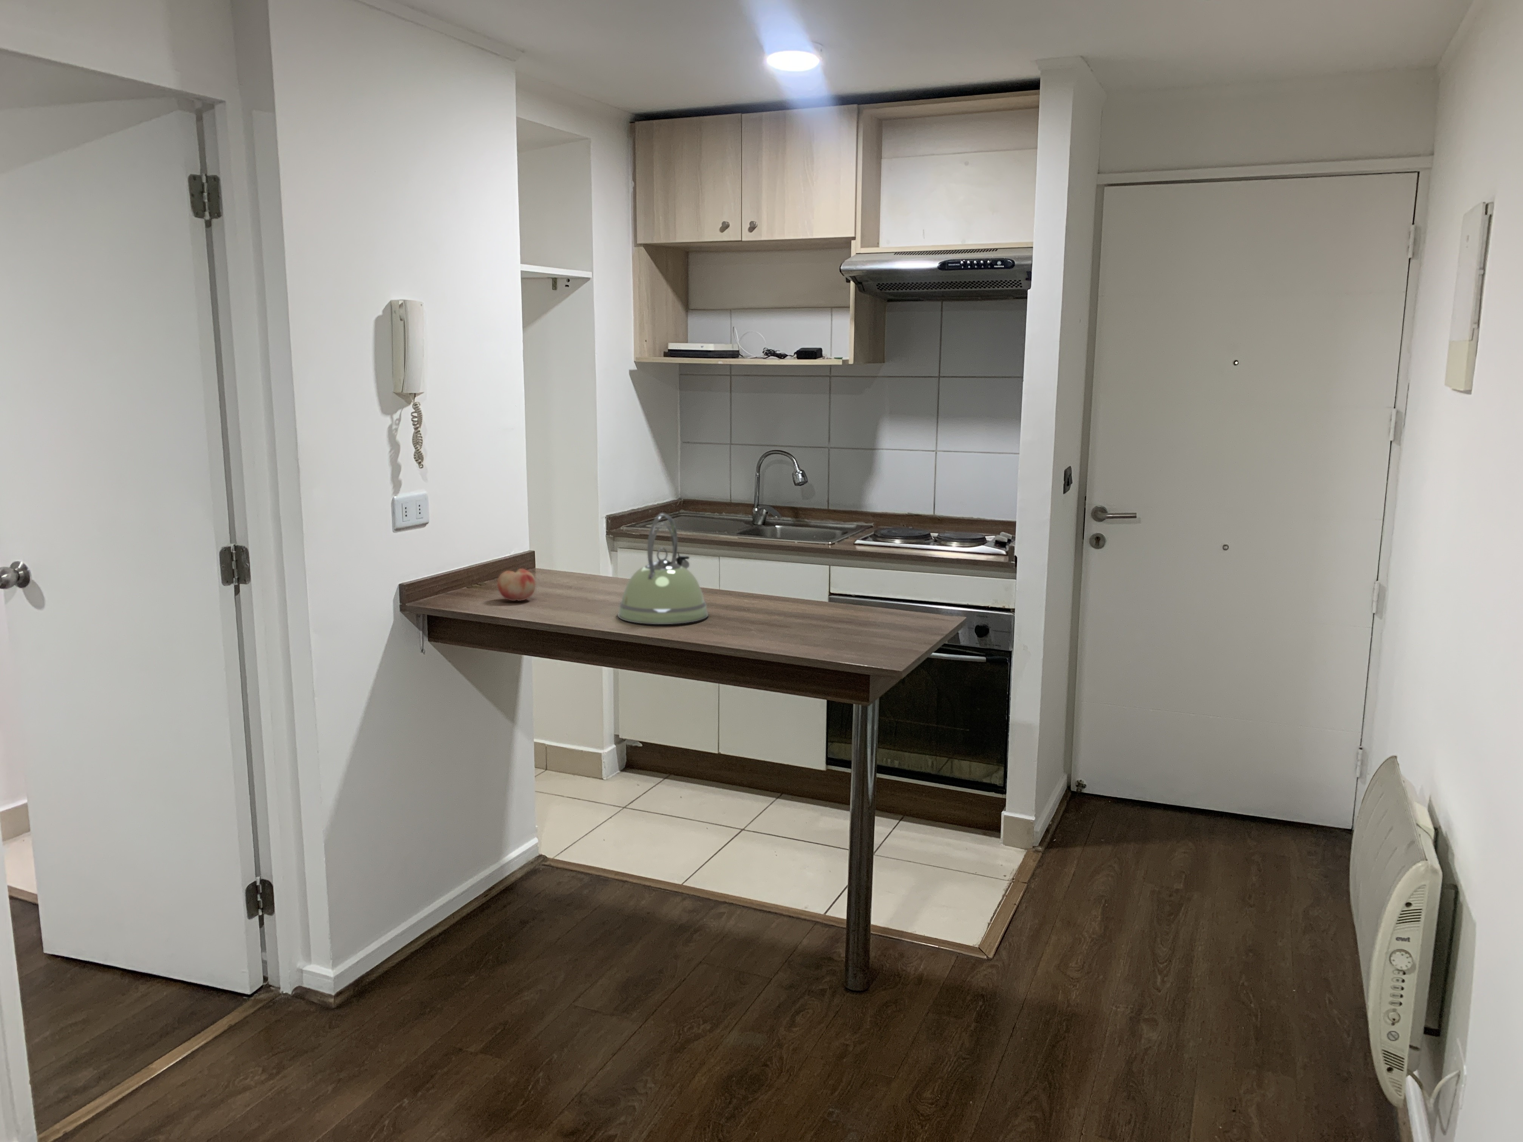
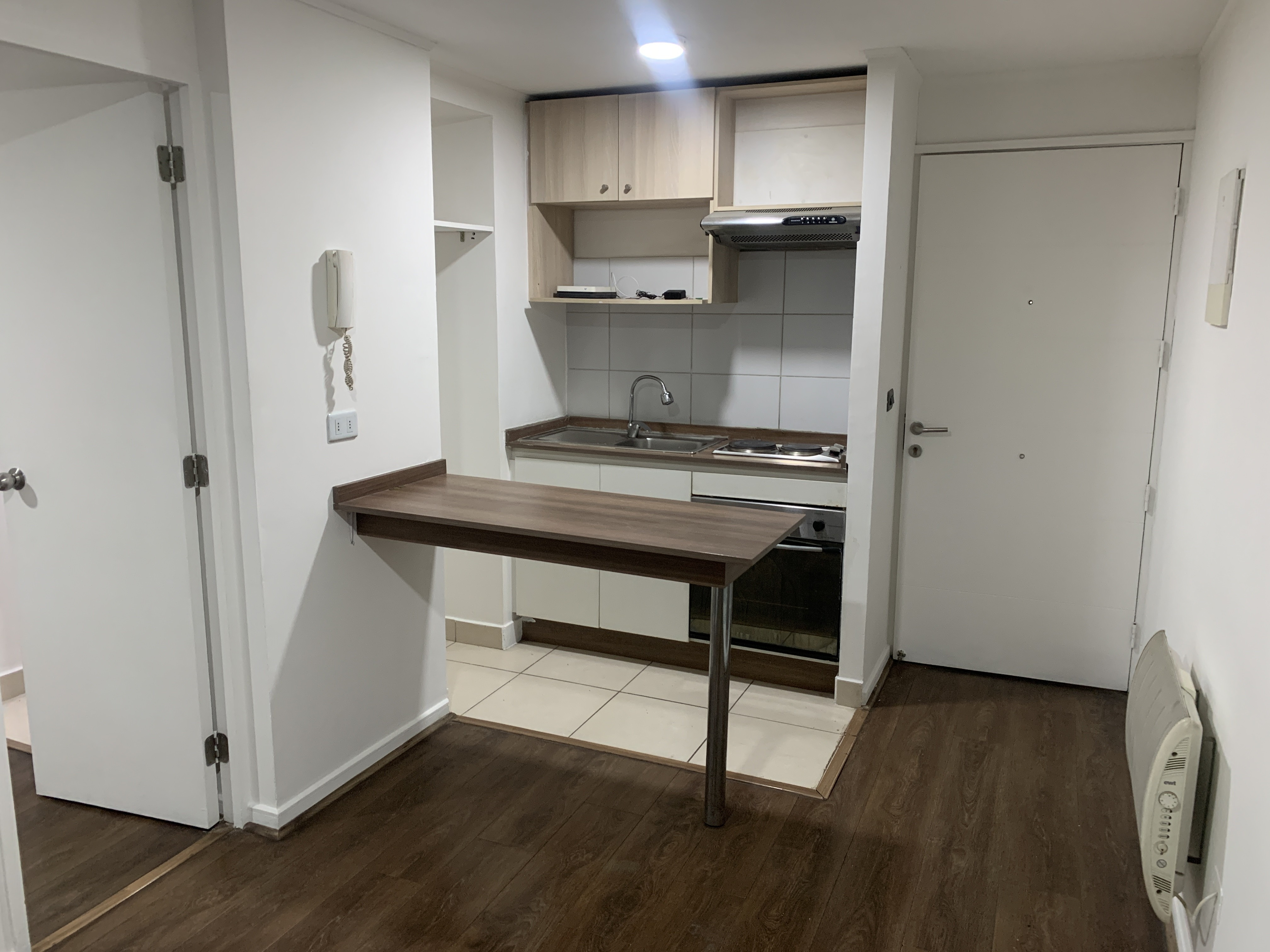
- fruit (517, 584)
- kettle (666, 564)
